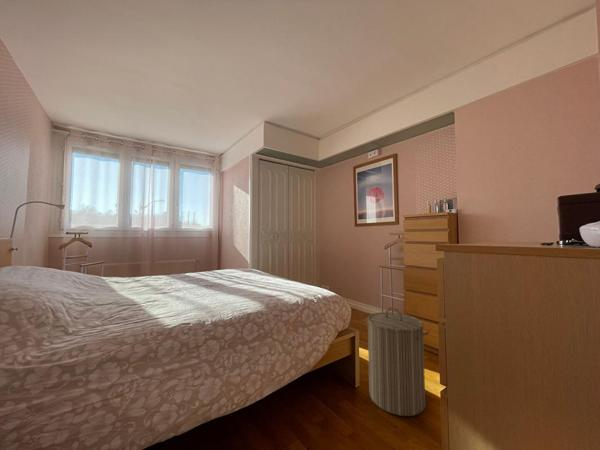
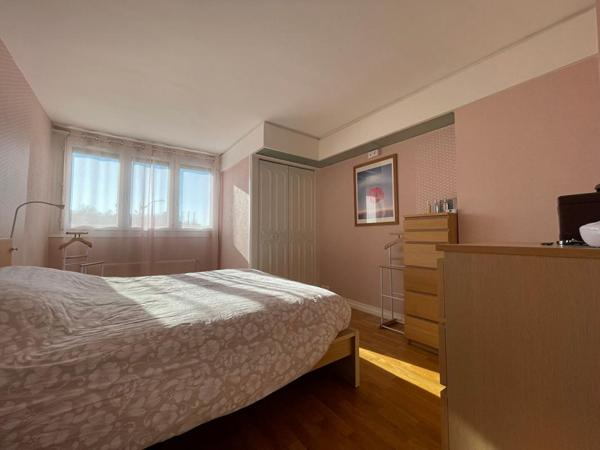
- laundry hamper (395, 352)
